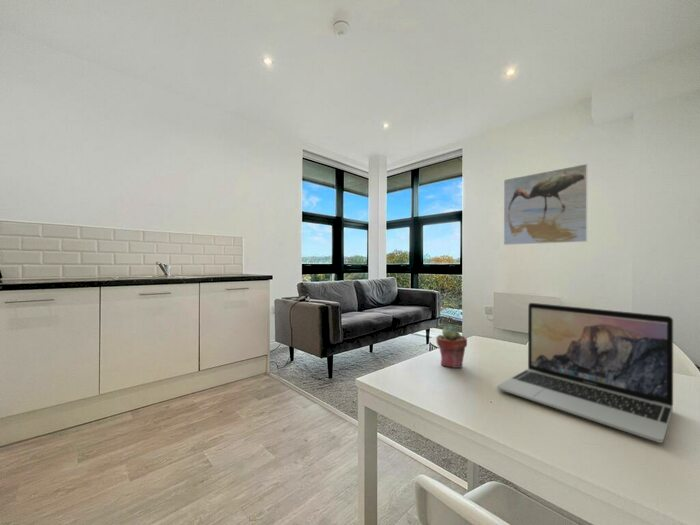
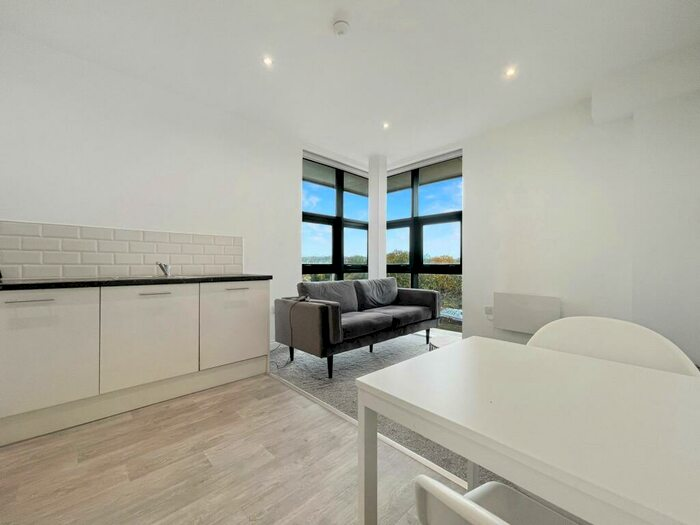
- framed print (542, 208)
- potted succulent (451, 345)
- laptop (578, 355)
